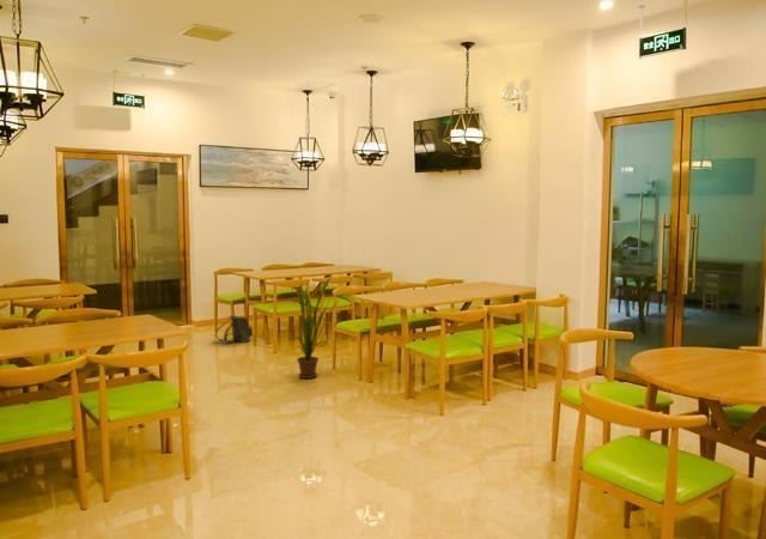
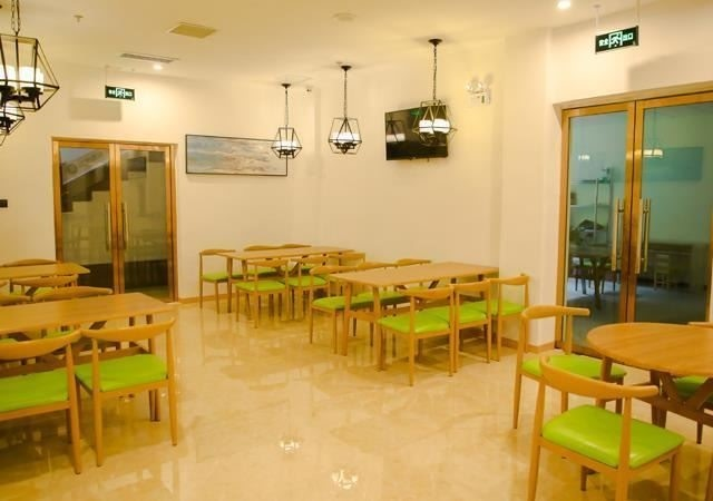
- house plant (310, 326)
- backpack (232, 328)
